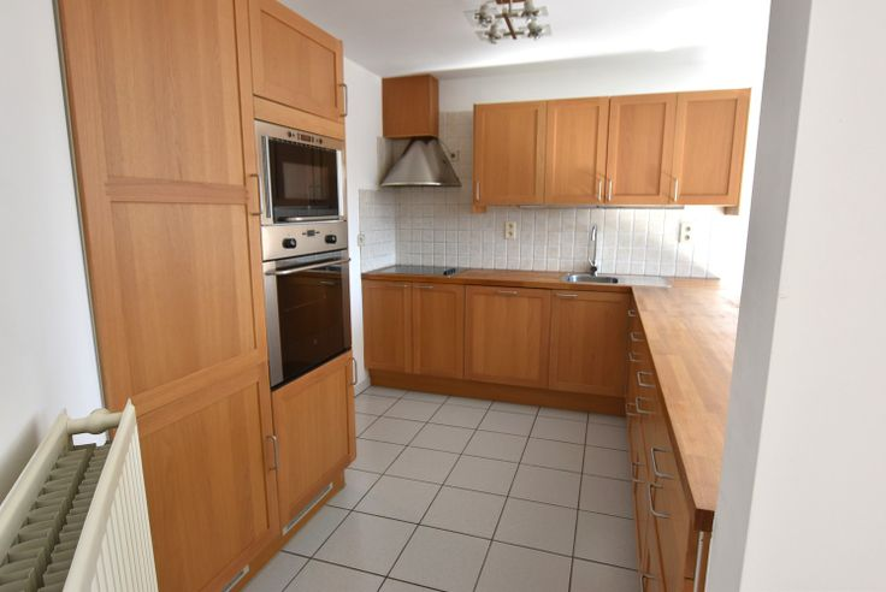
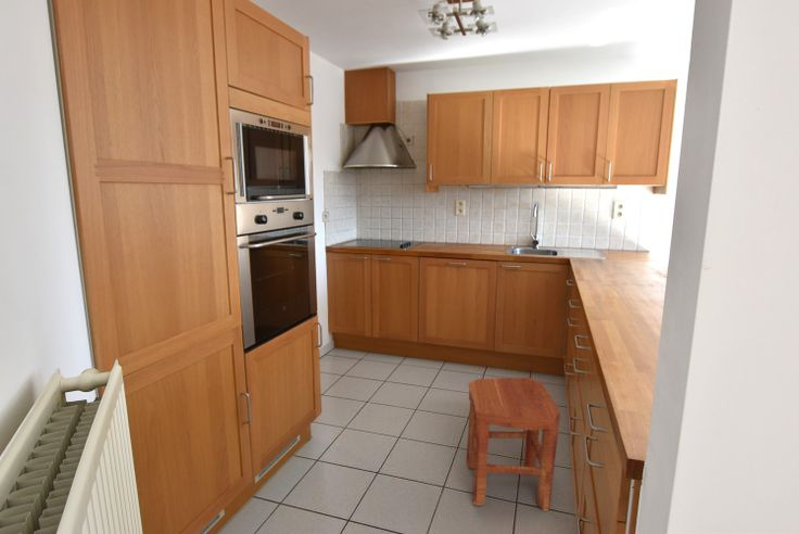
+ stool (508, 437)
